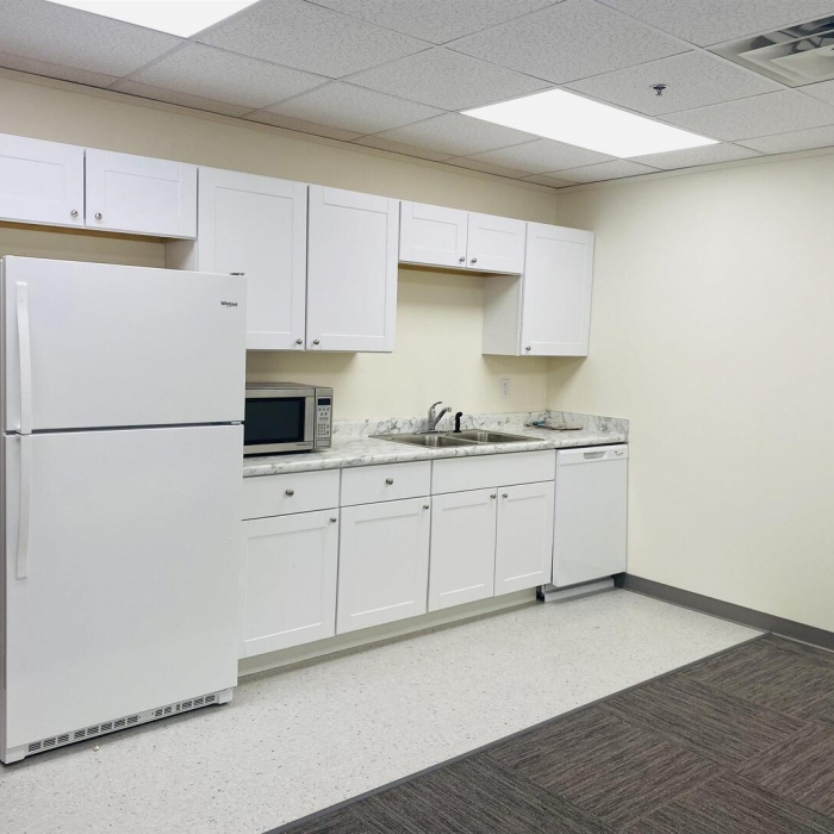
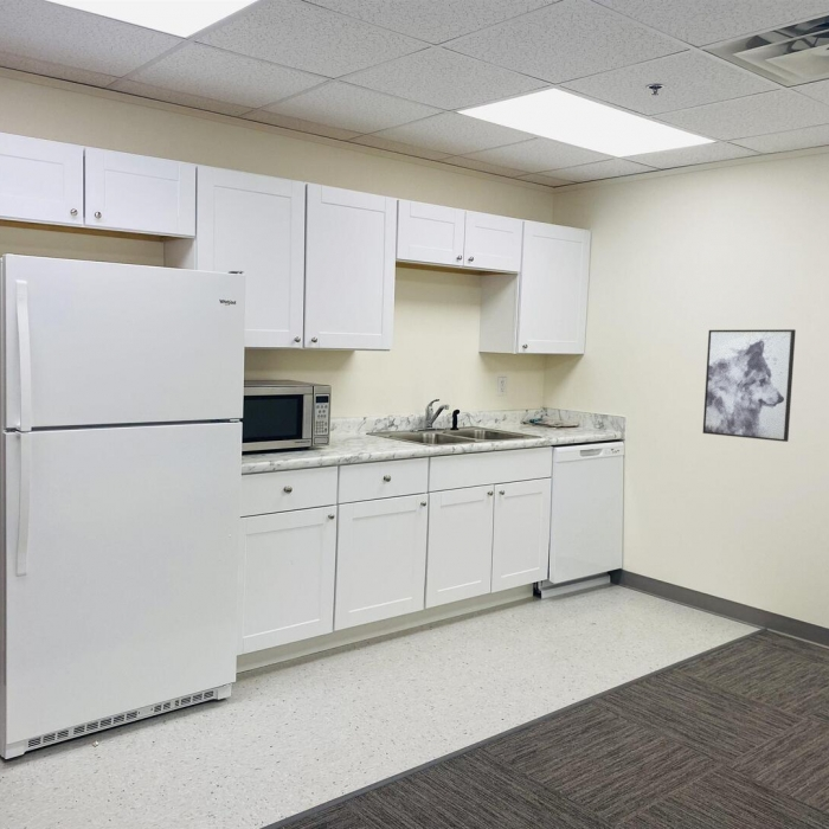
+ wall art (746, 384)
